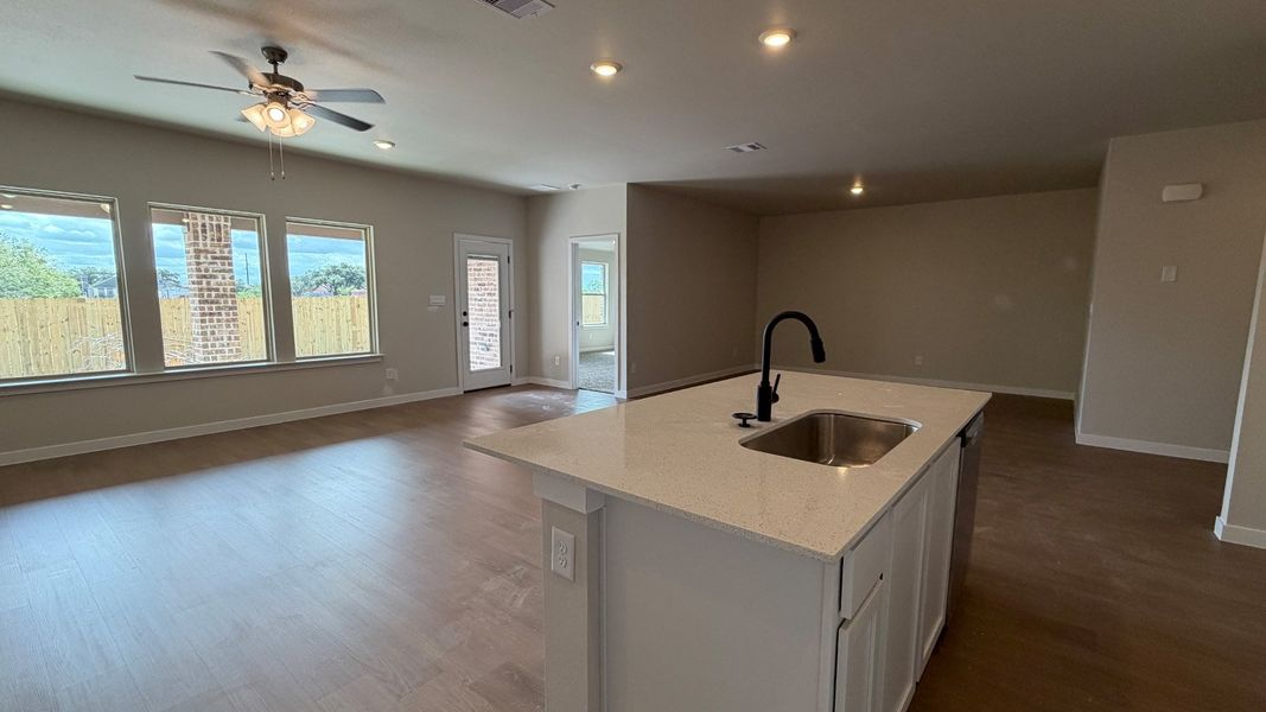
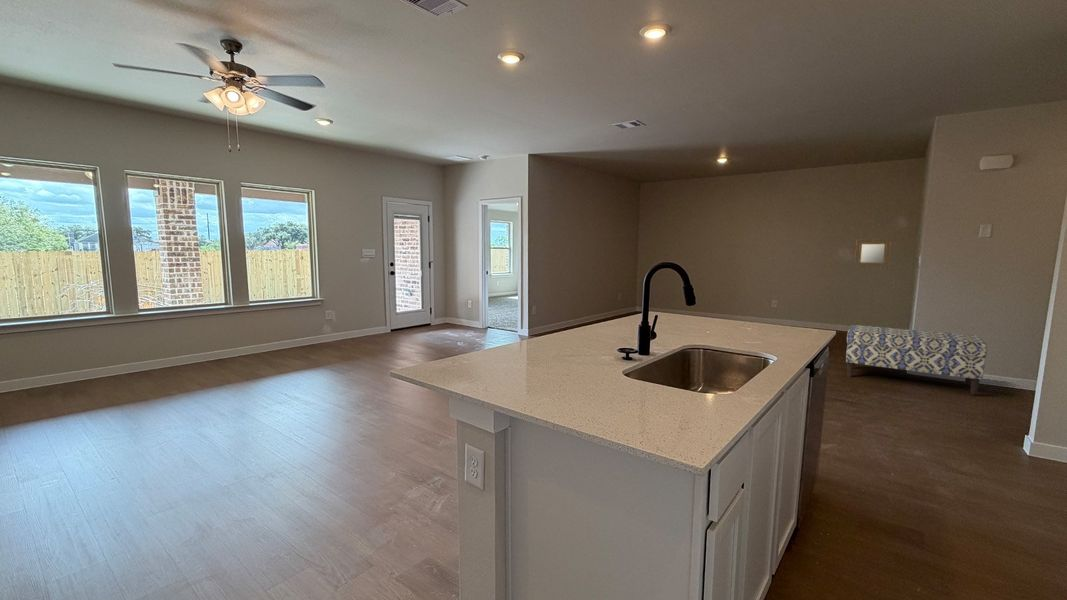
+ bench (909, 356)
+ home mirror (872, 253)
